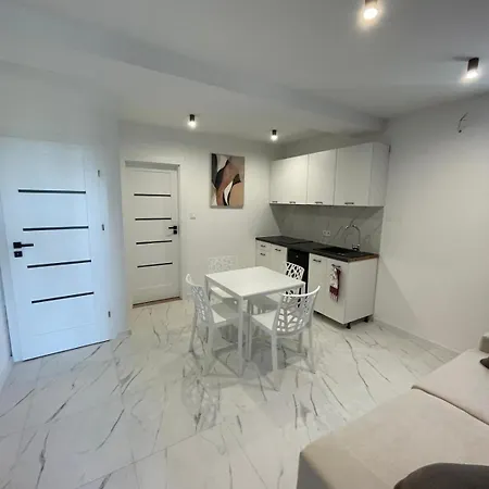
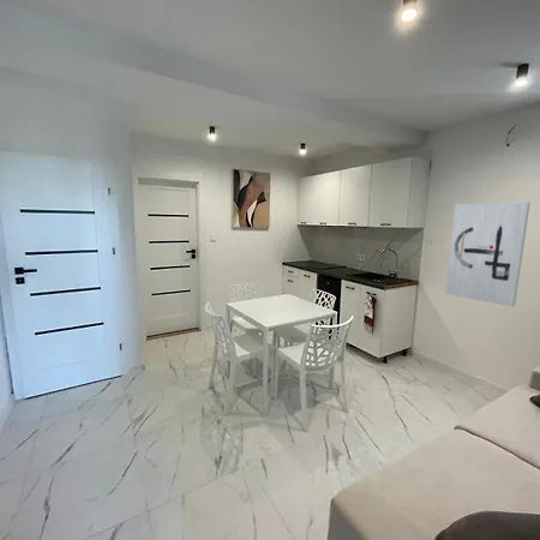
+ wall art (482, 252)
